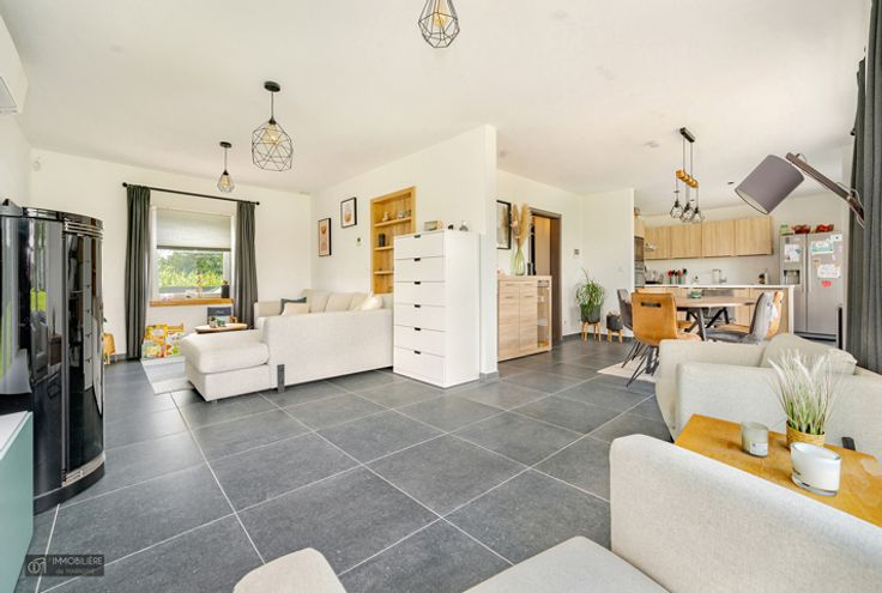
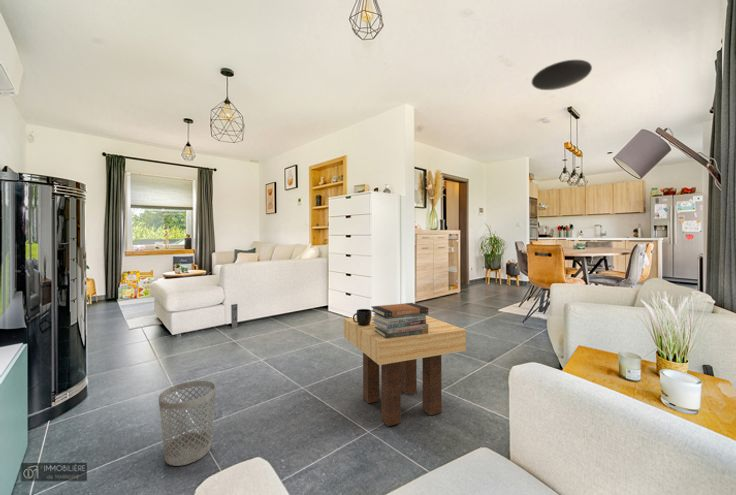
+ side table (400, 364)
+ mug (361, 317)
+ book stack (399, 319)
+ wastebasket (188, 421)
+ ceiling light (560, 76)
